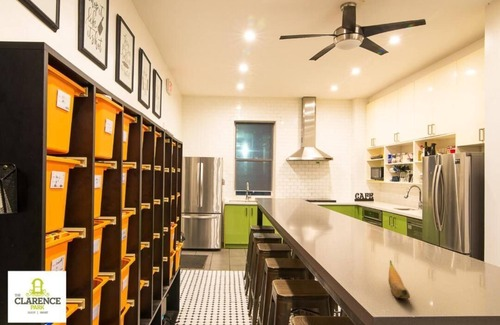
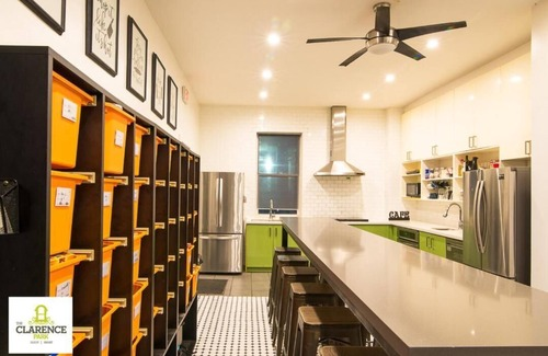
- banana (397, 280)
